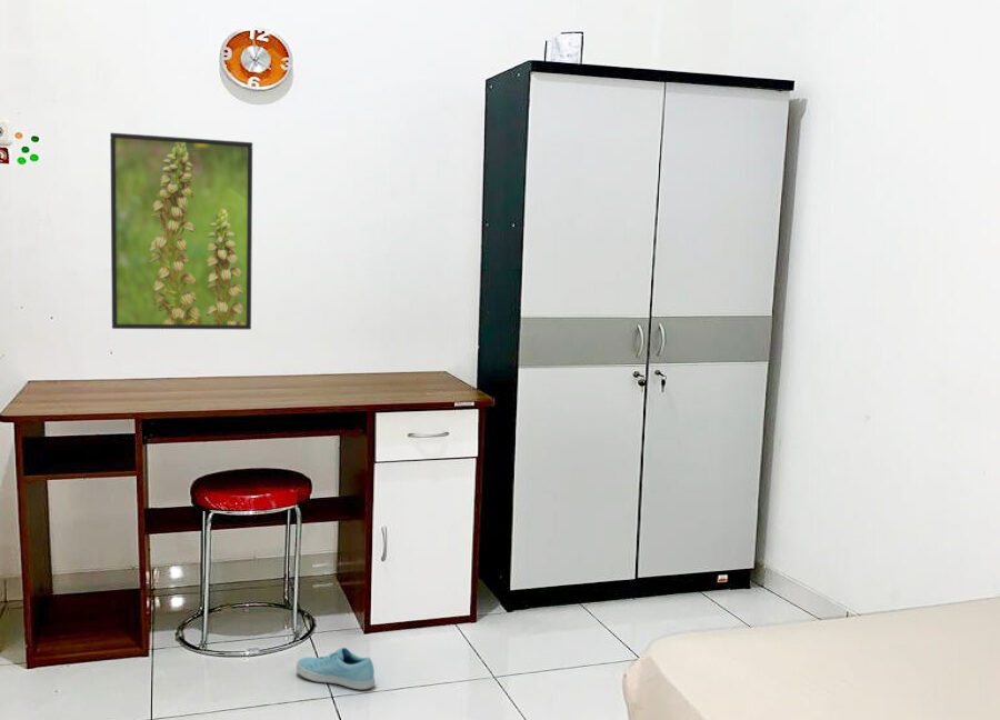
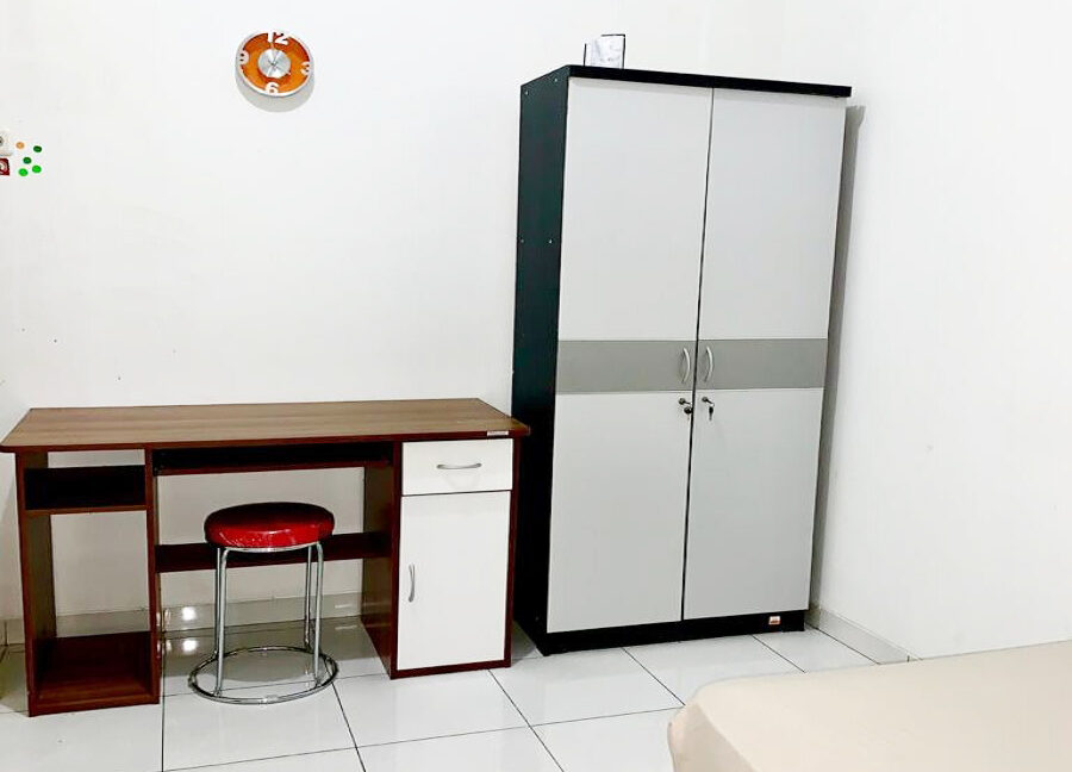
- sneaker (336, 661)
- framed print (182, 234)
